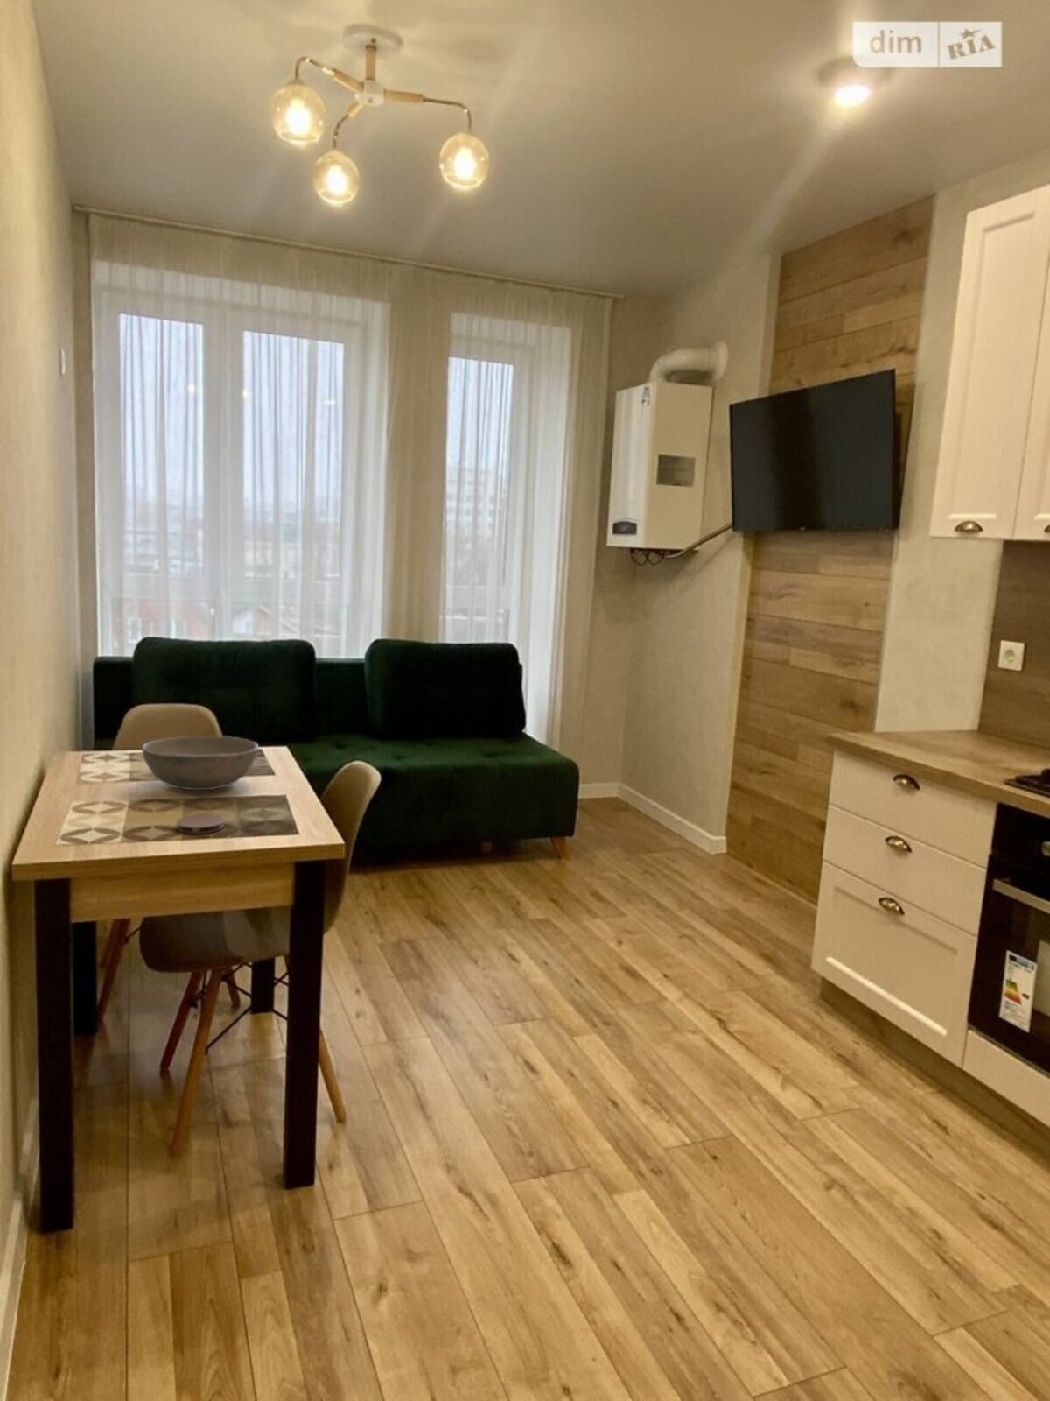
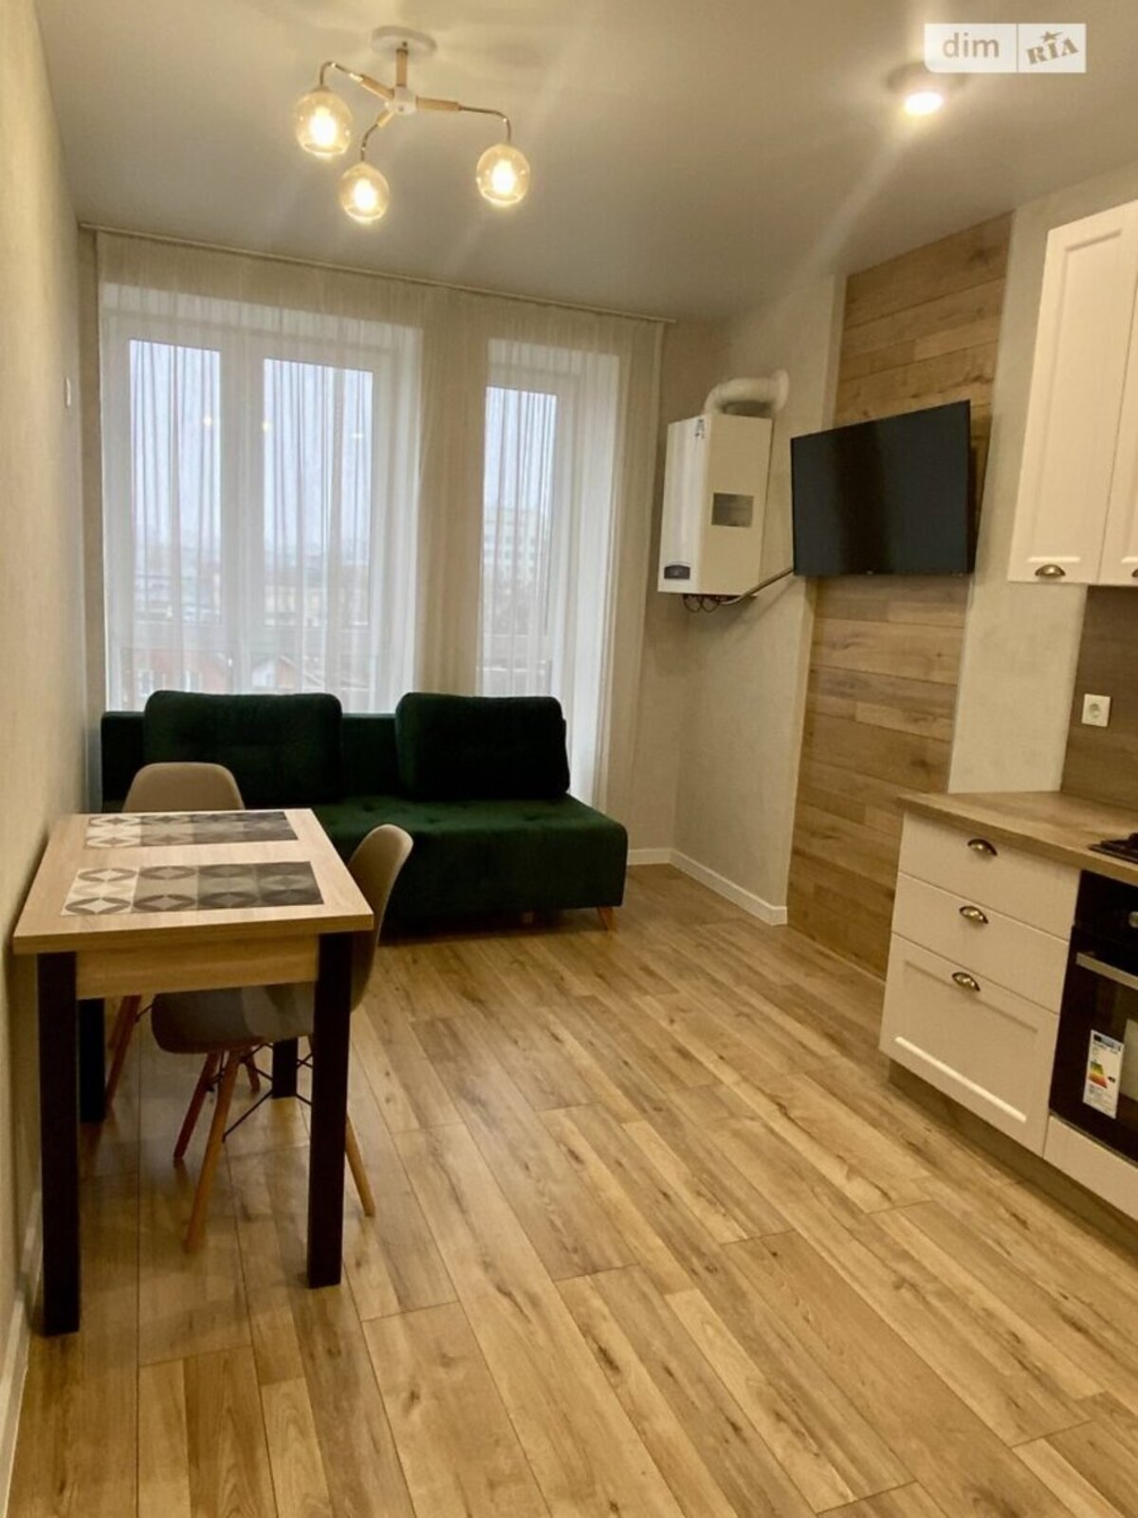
- bowl (201, 764)
- coaster (201, 823)
